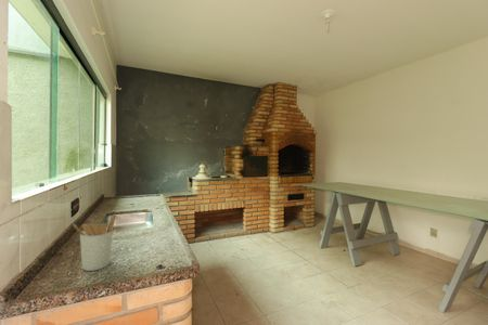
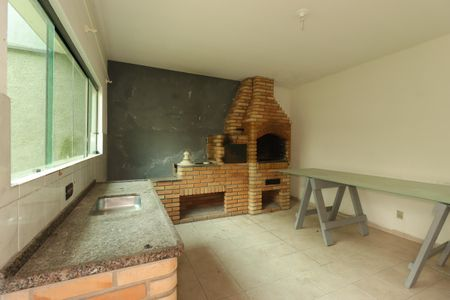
- utensil holder (95, 242)
